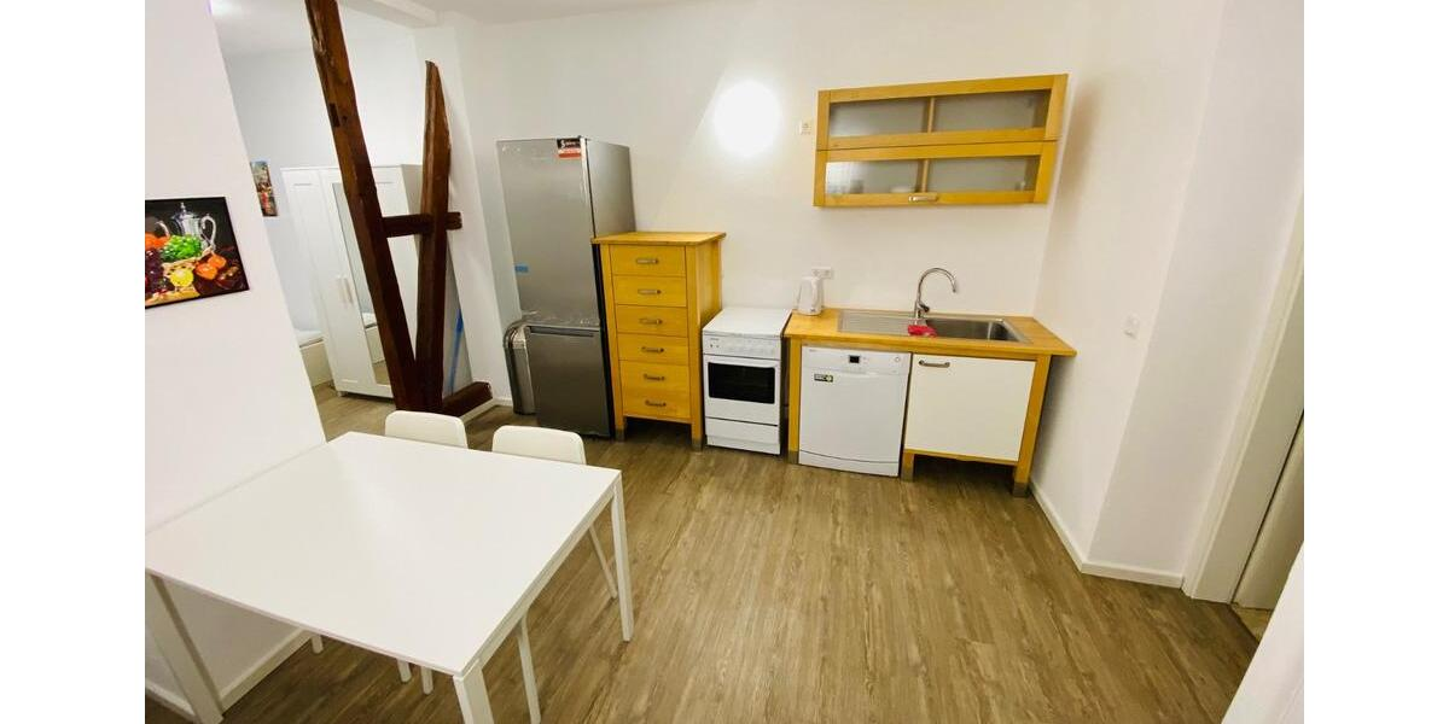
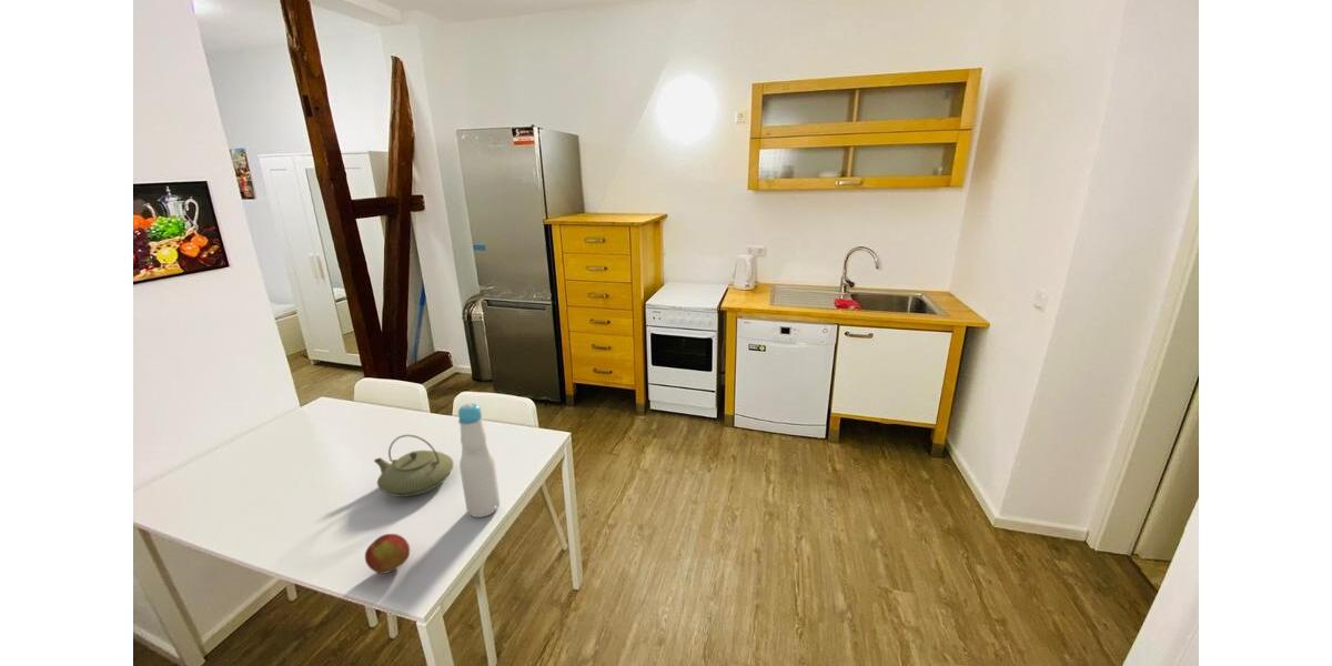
+ teapot (410, 458)
+ apple (387, 553)
+ bottle (476, 458)
